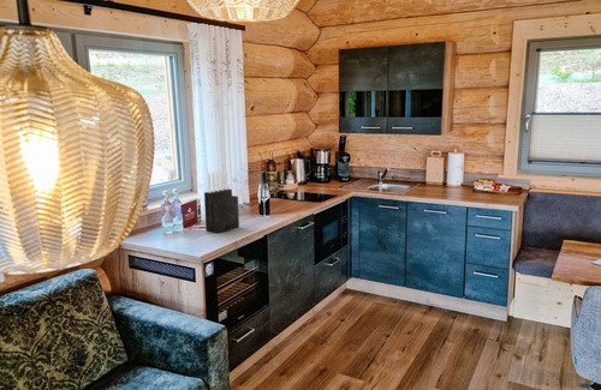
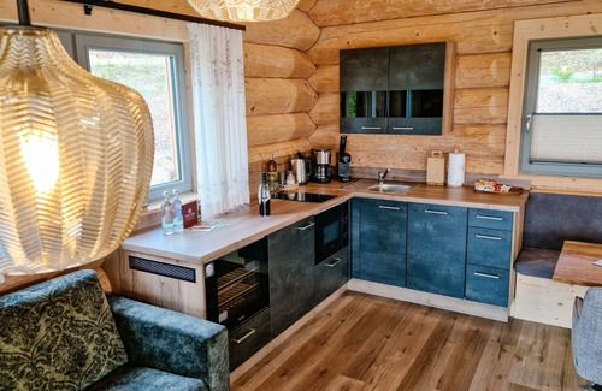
- knife block (222, 200)
